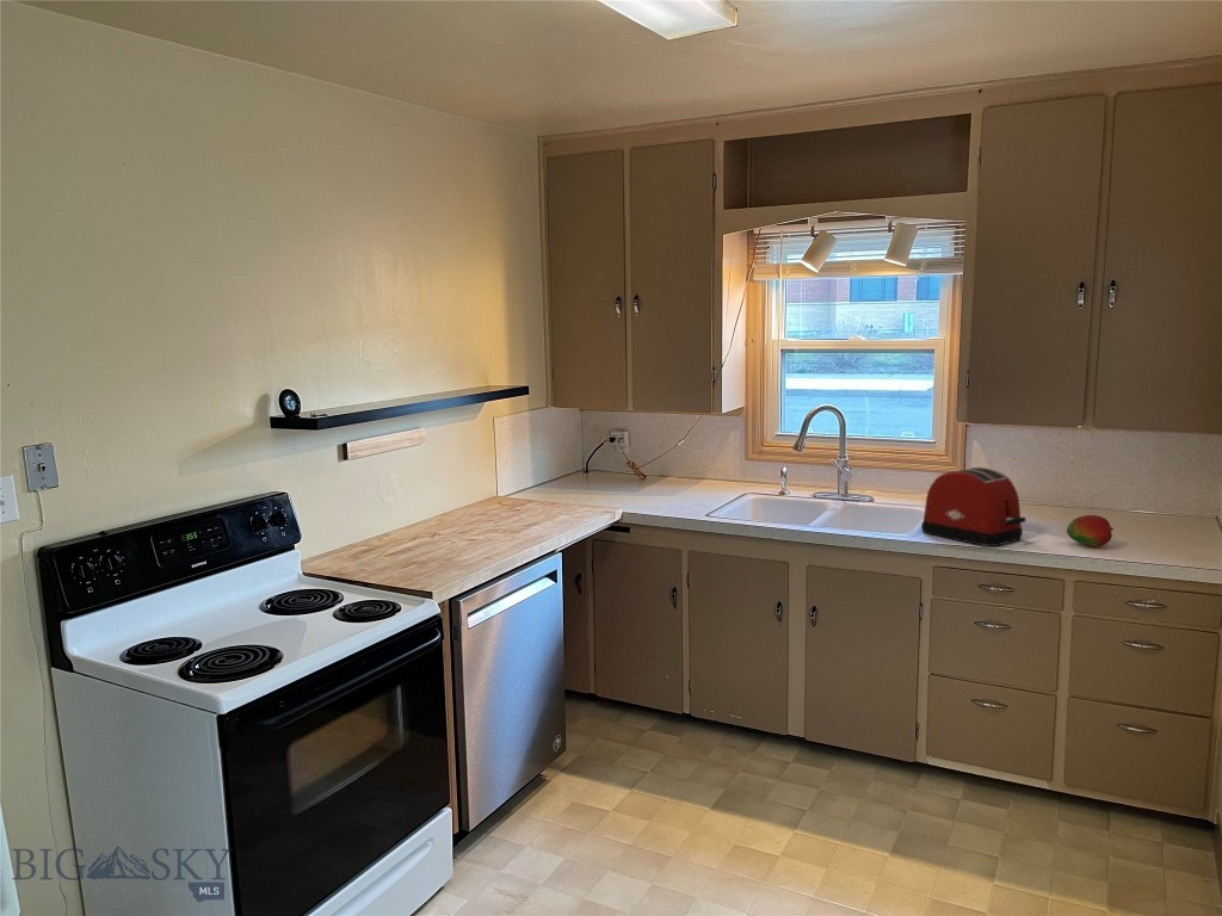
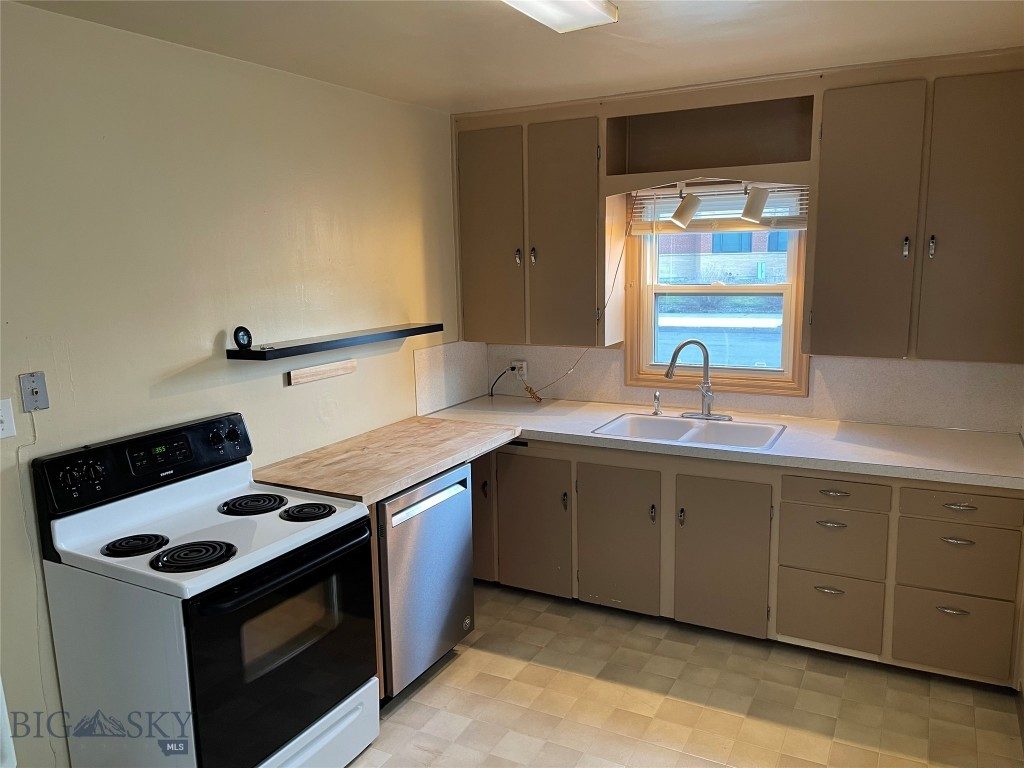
- fruit (1090, 530)
- toaster (971, 502)
